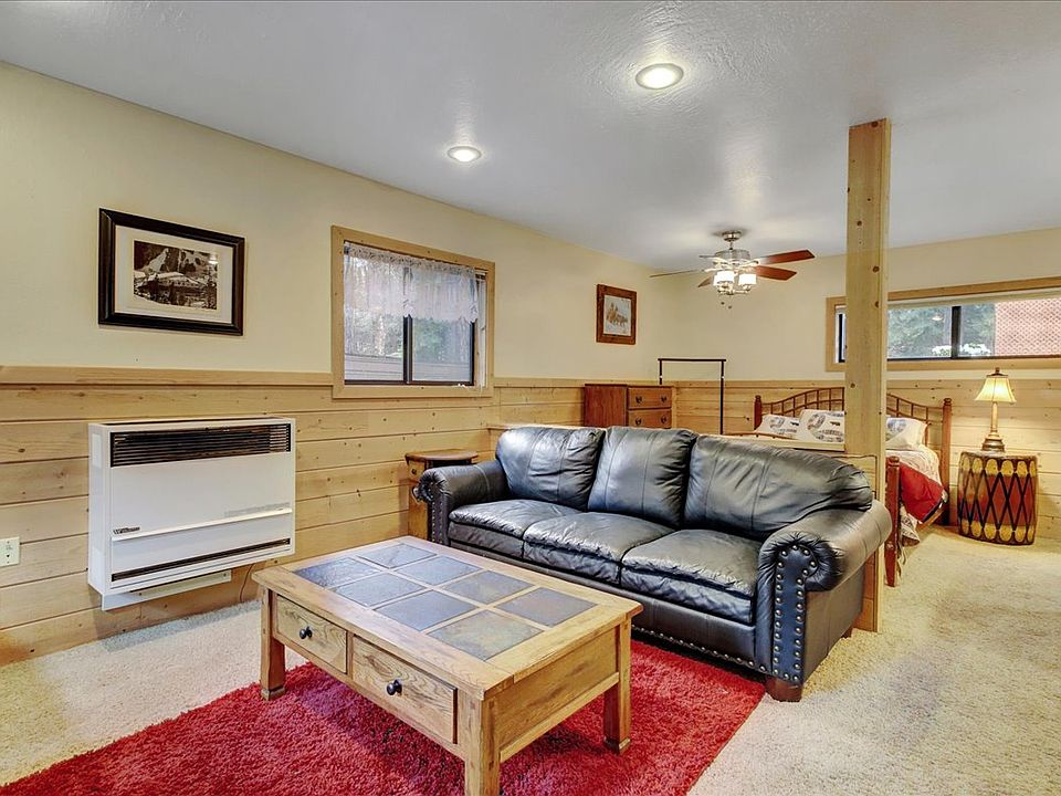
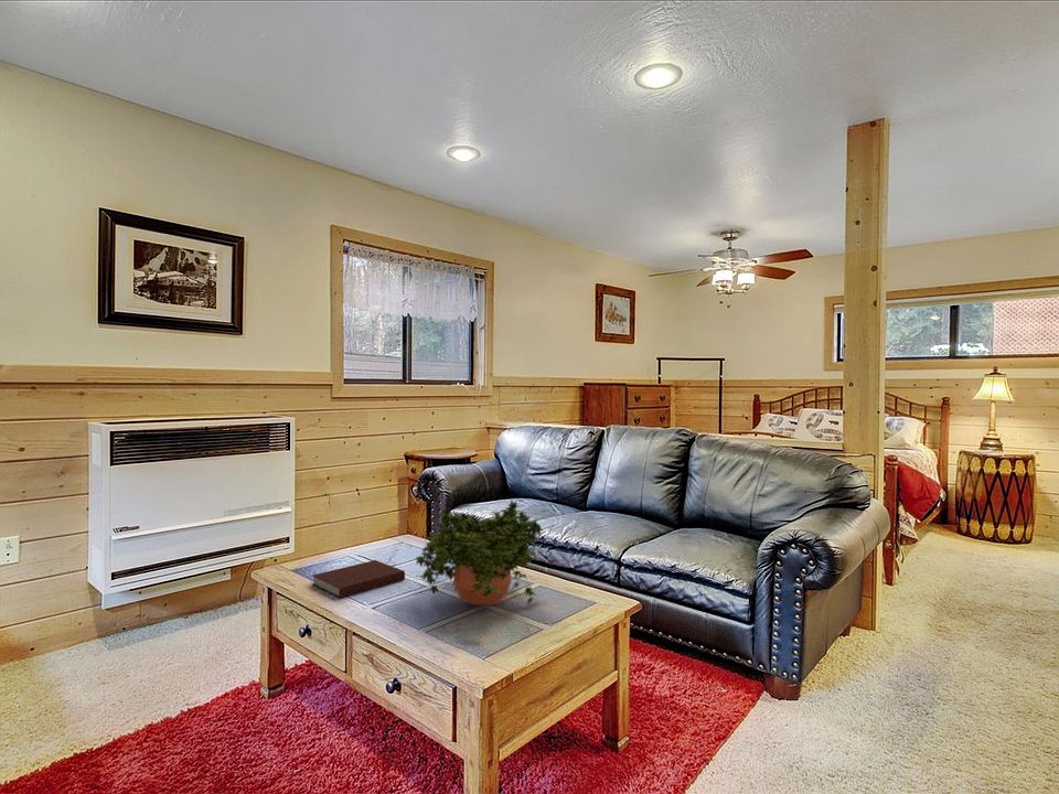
+ notebook (359, 577)
+ potted plant (479, 554)
